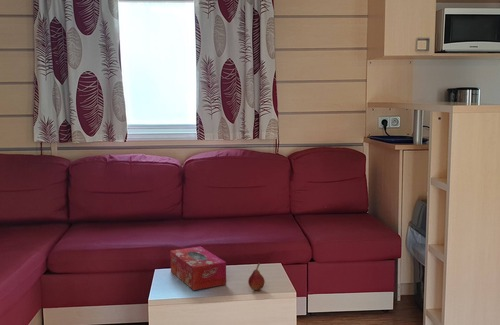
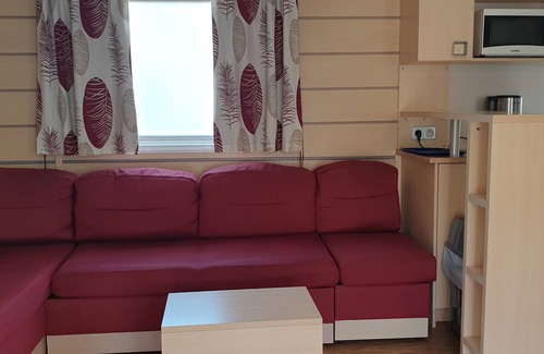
- fruit (256, 276)
- tissue box (197, 266)
